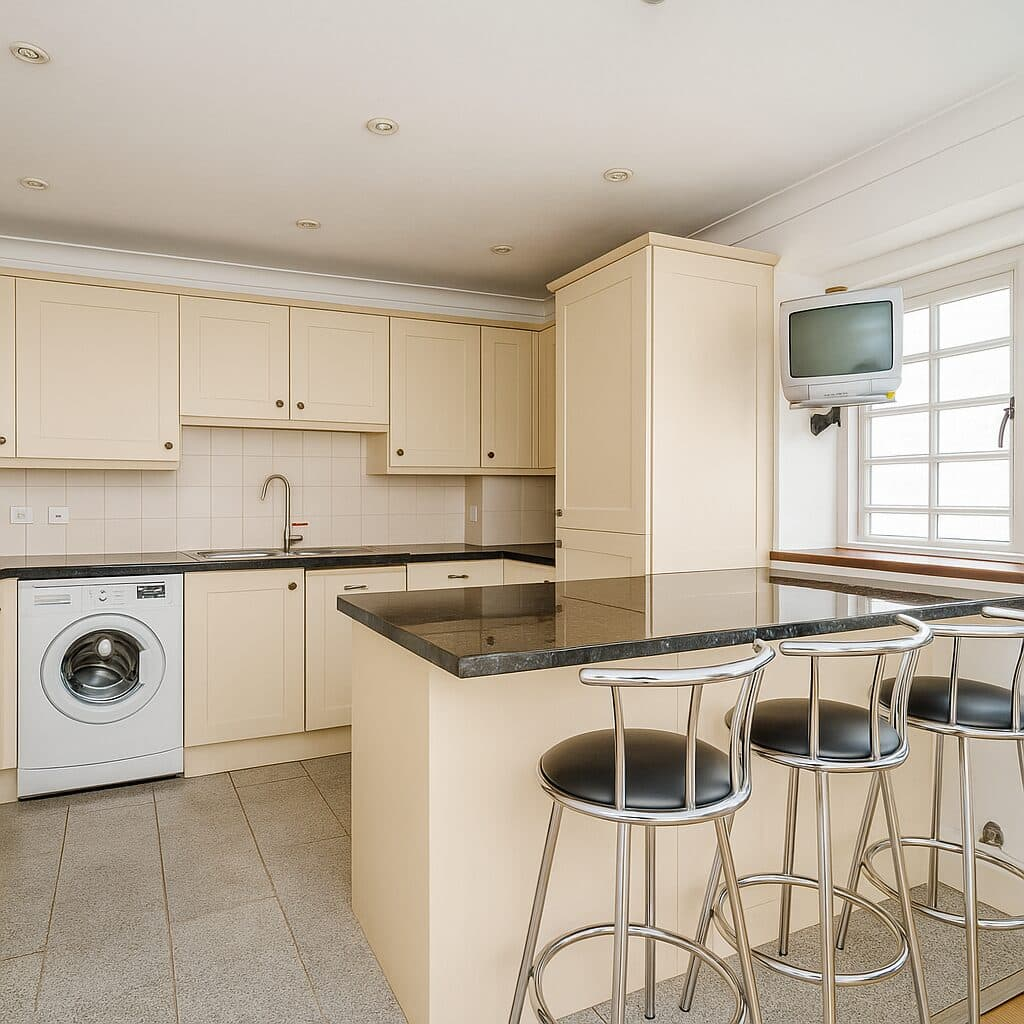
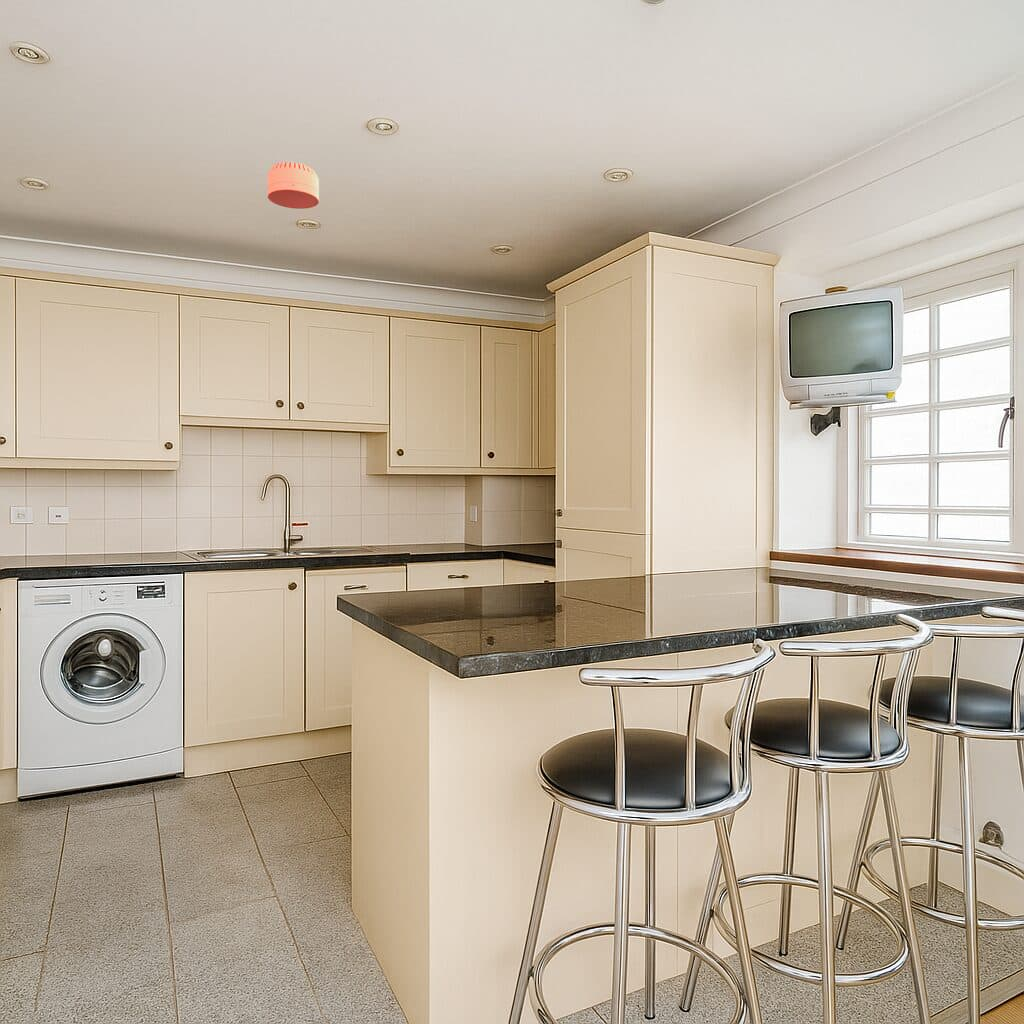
+ smoke detector (293, 184)
